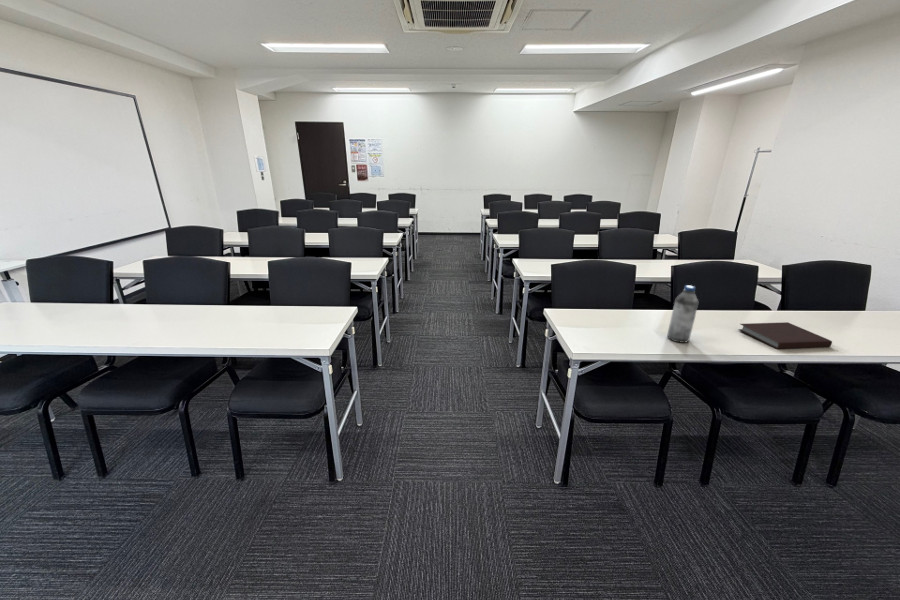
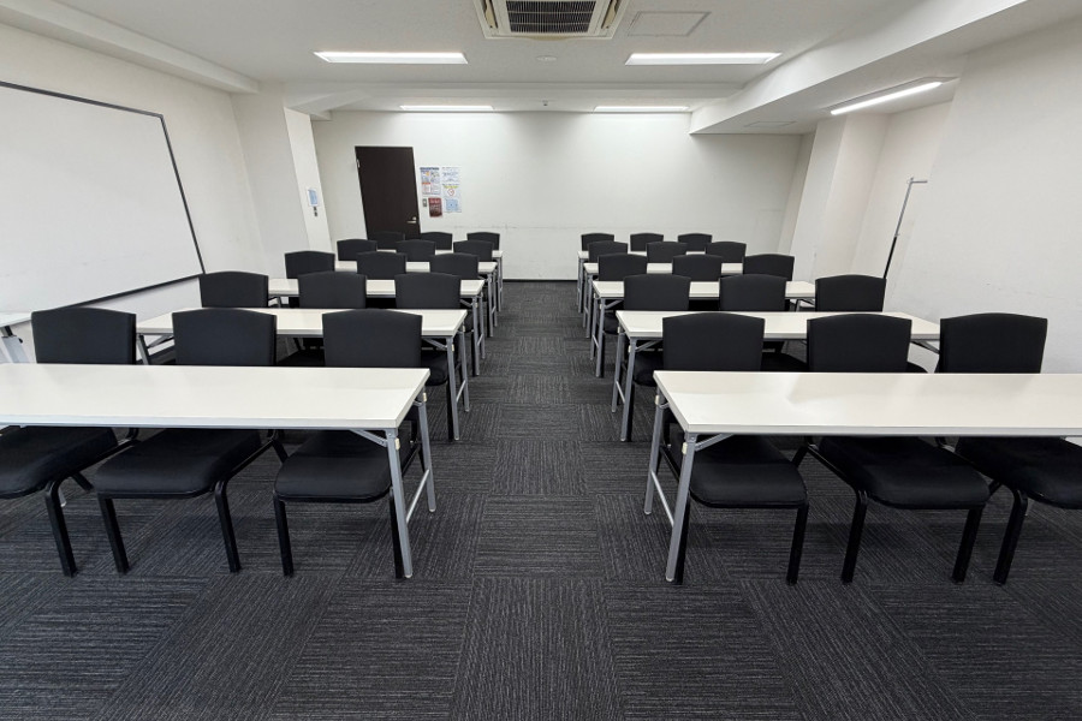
- notebook (782, 335)
- water bottle (683, 313)
